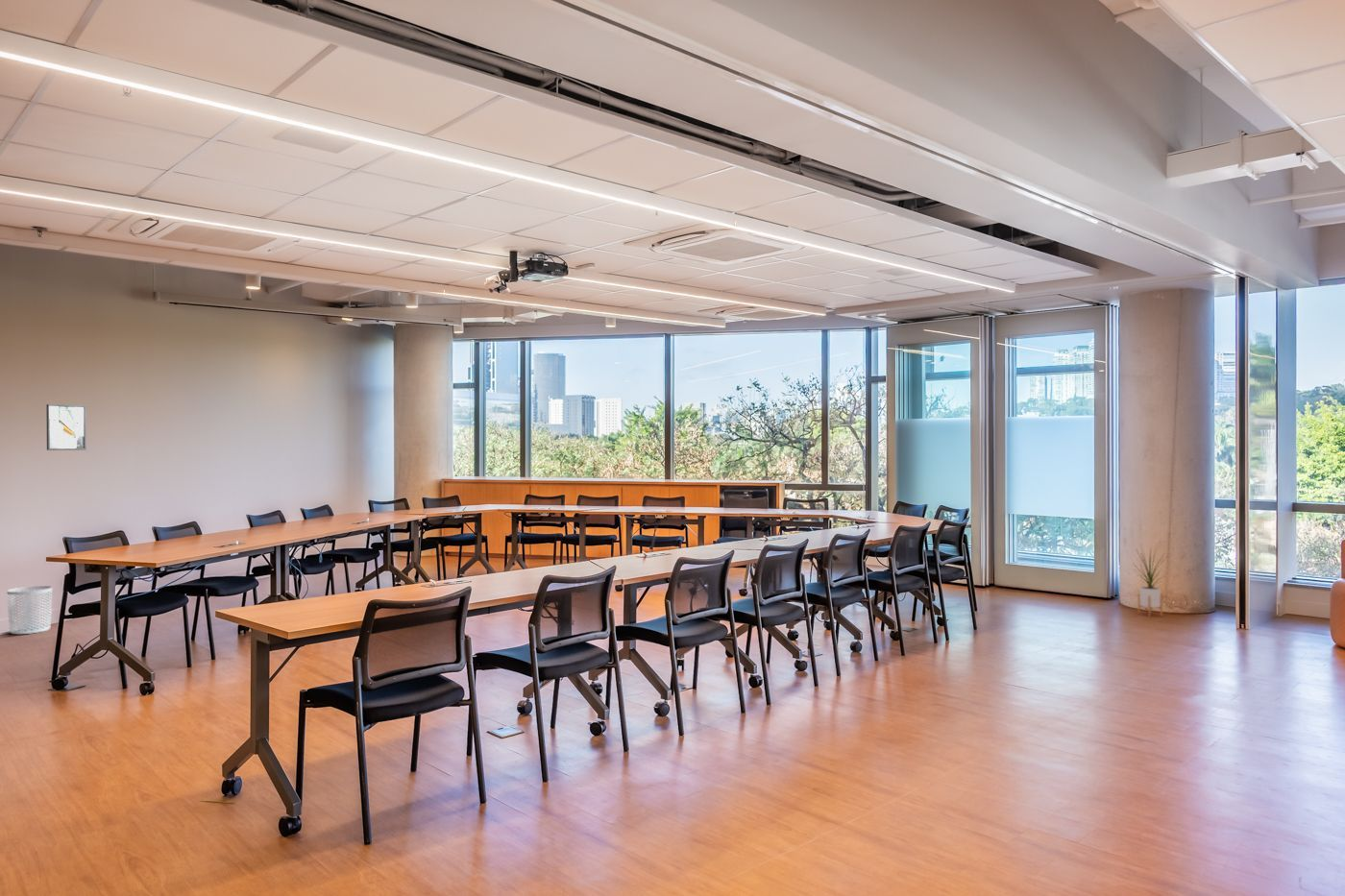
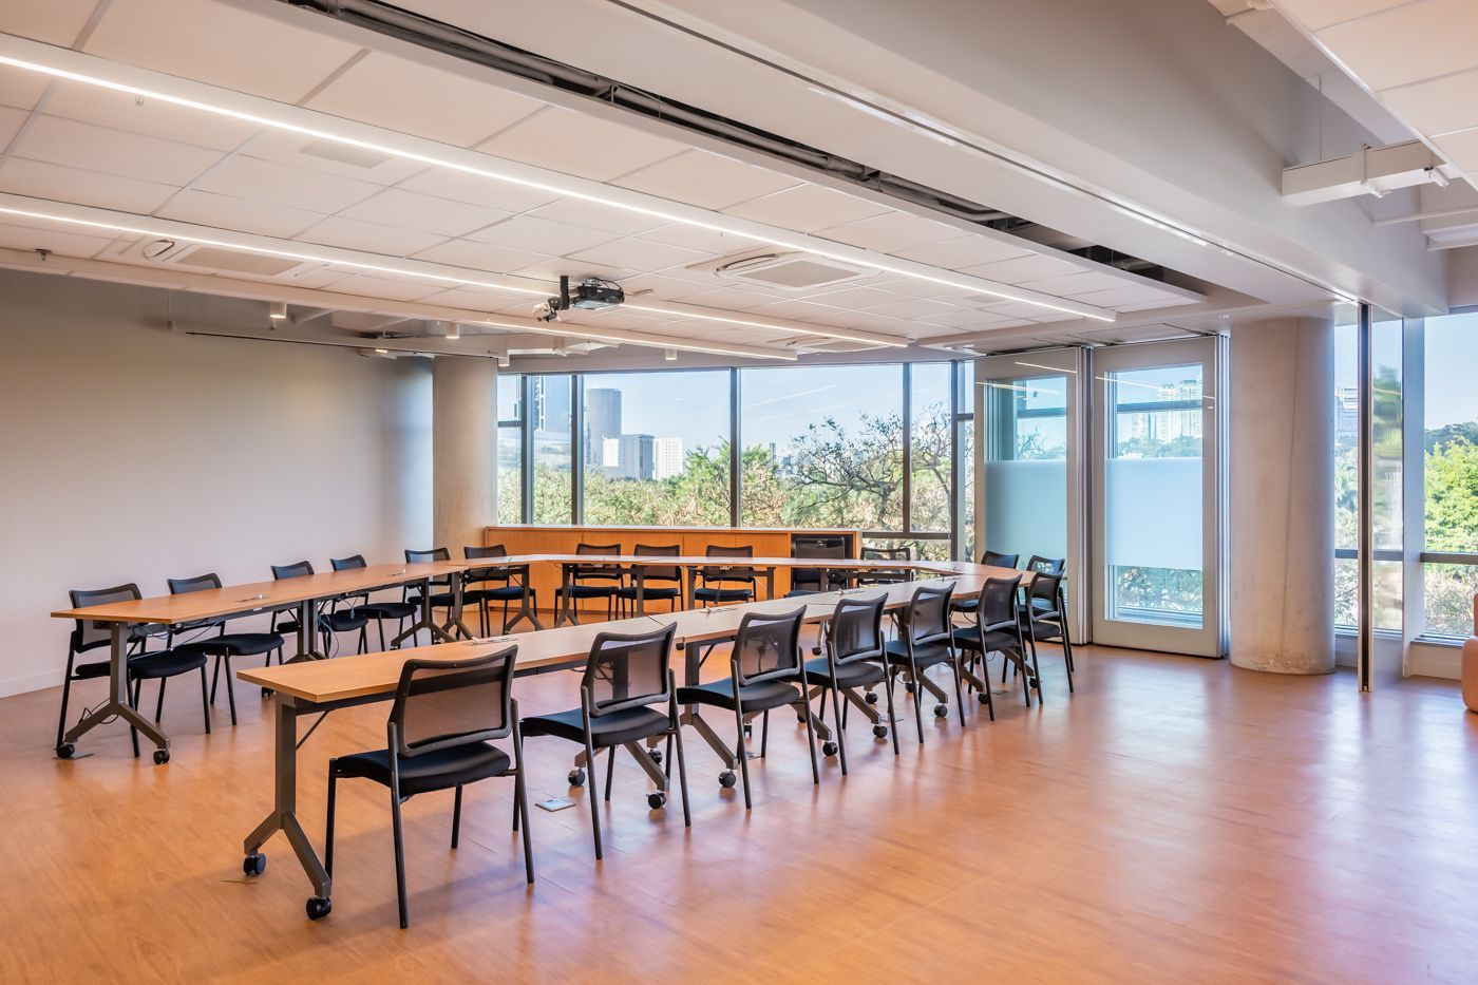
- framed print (66, 427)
- house plant (1150, 579)
- waste bin (30, 610)
